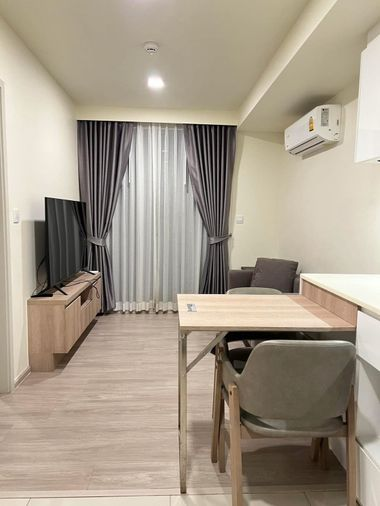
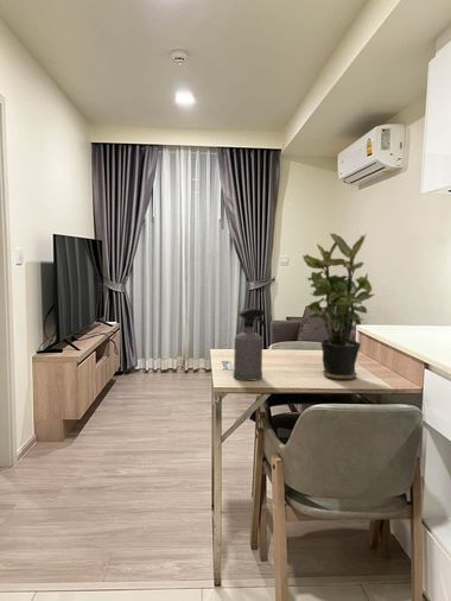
+ potted plant (335, 304)
+ spray bottle (250, 342)
